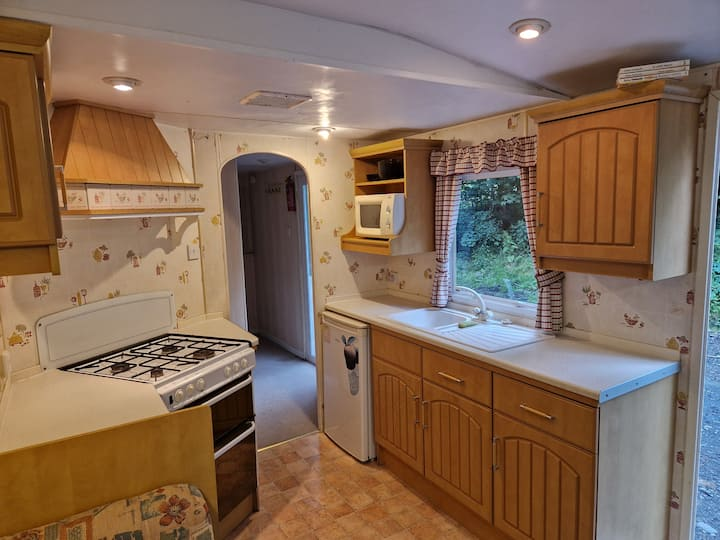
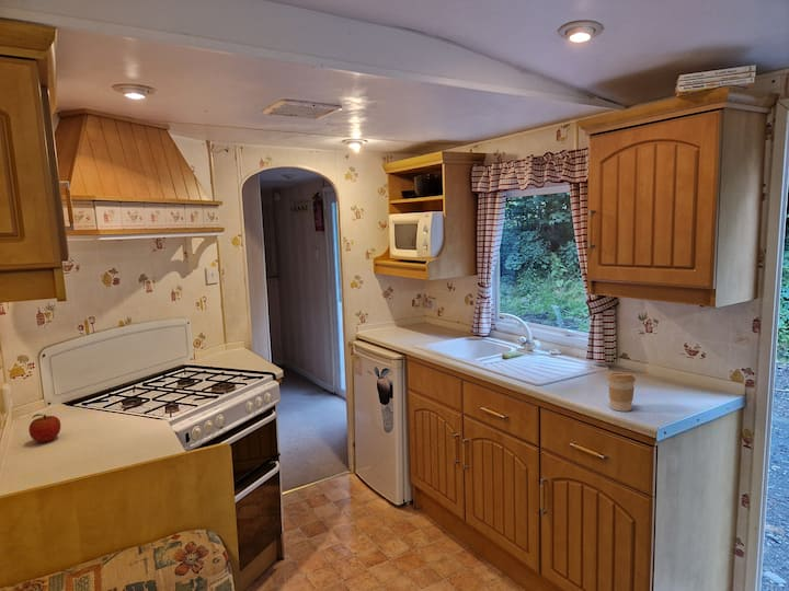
+ coffee cup (620, 390)
+ fruit (45, 426)
